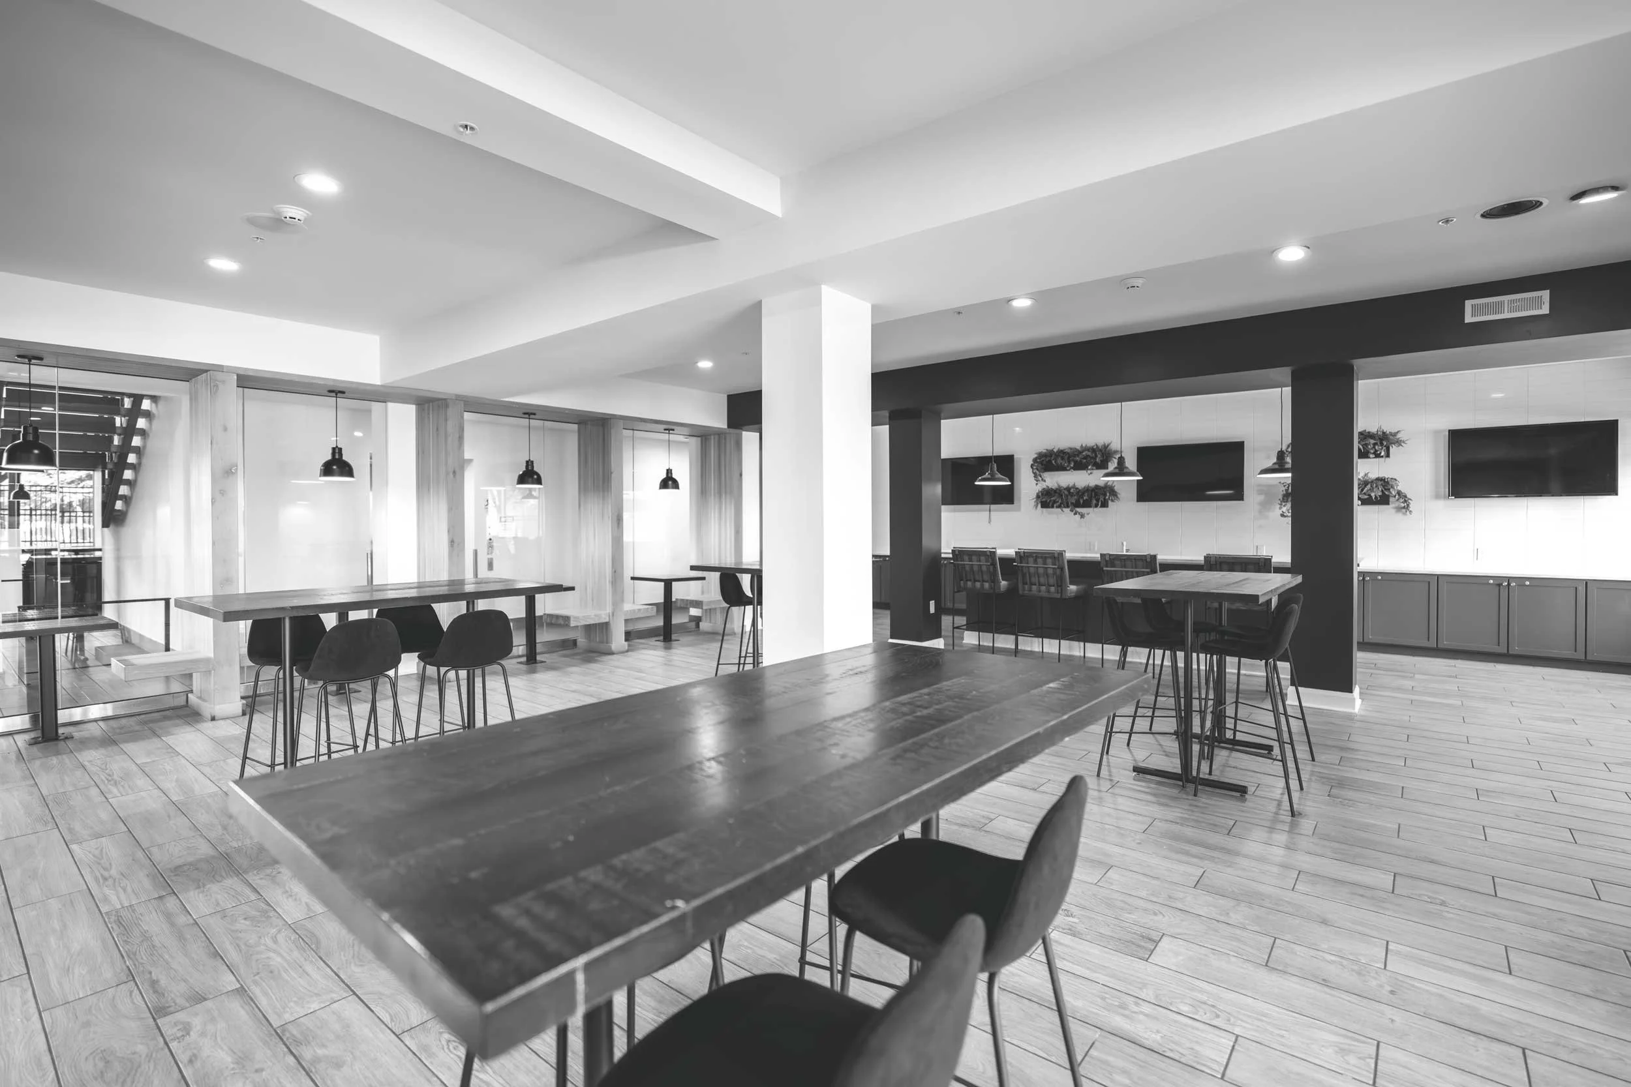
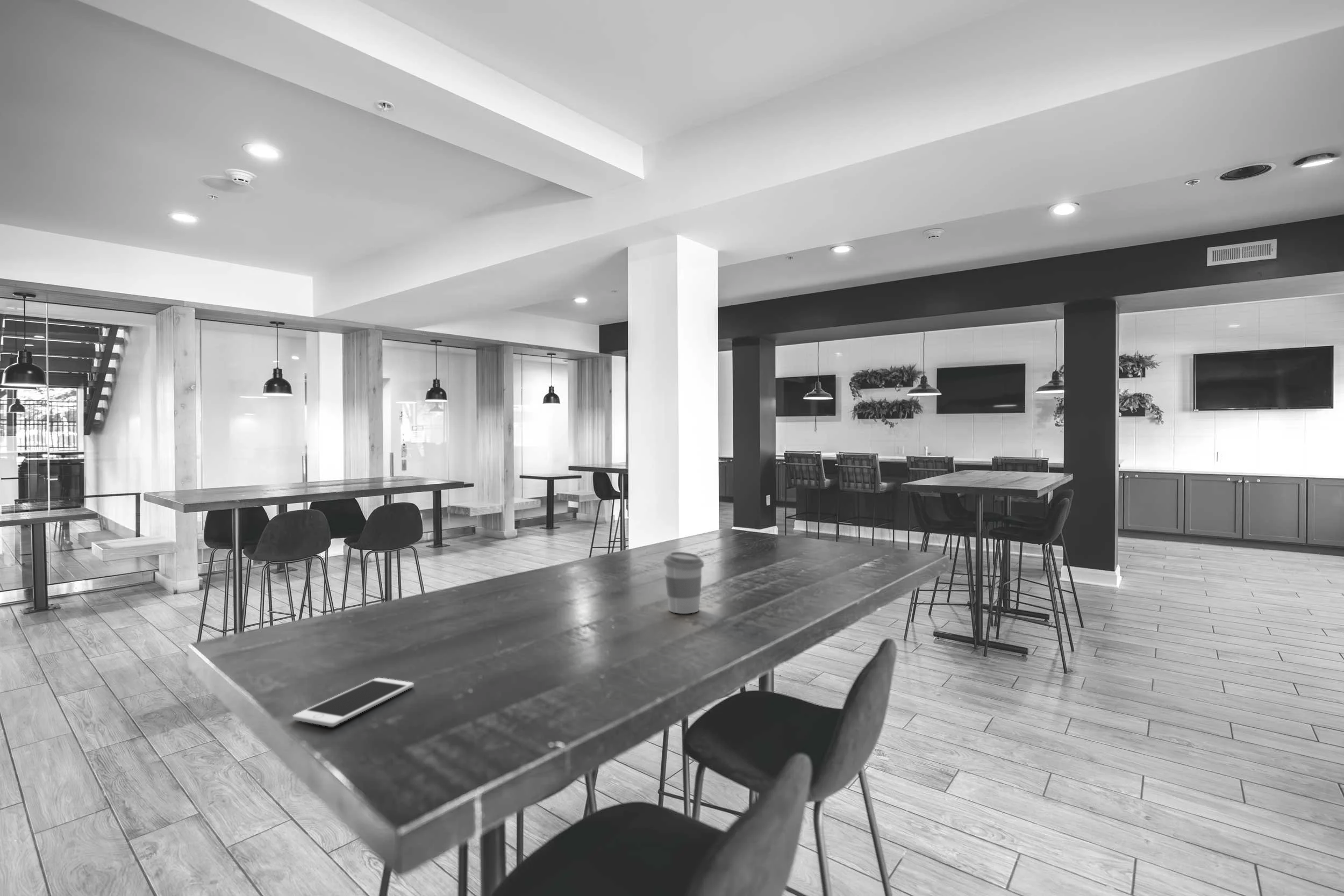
+ coffee cup (684, 582)
+ cell phone (357, 700)
